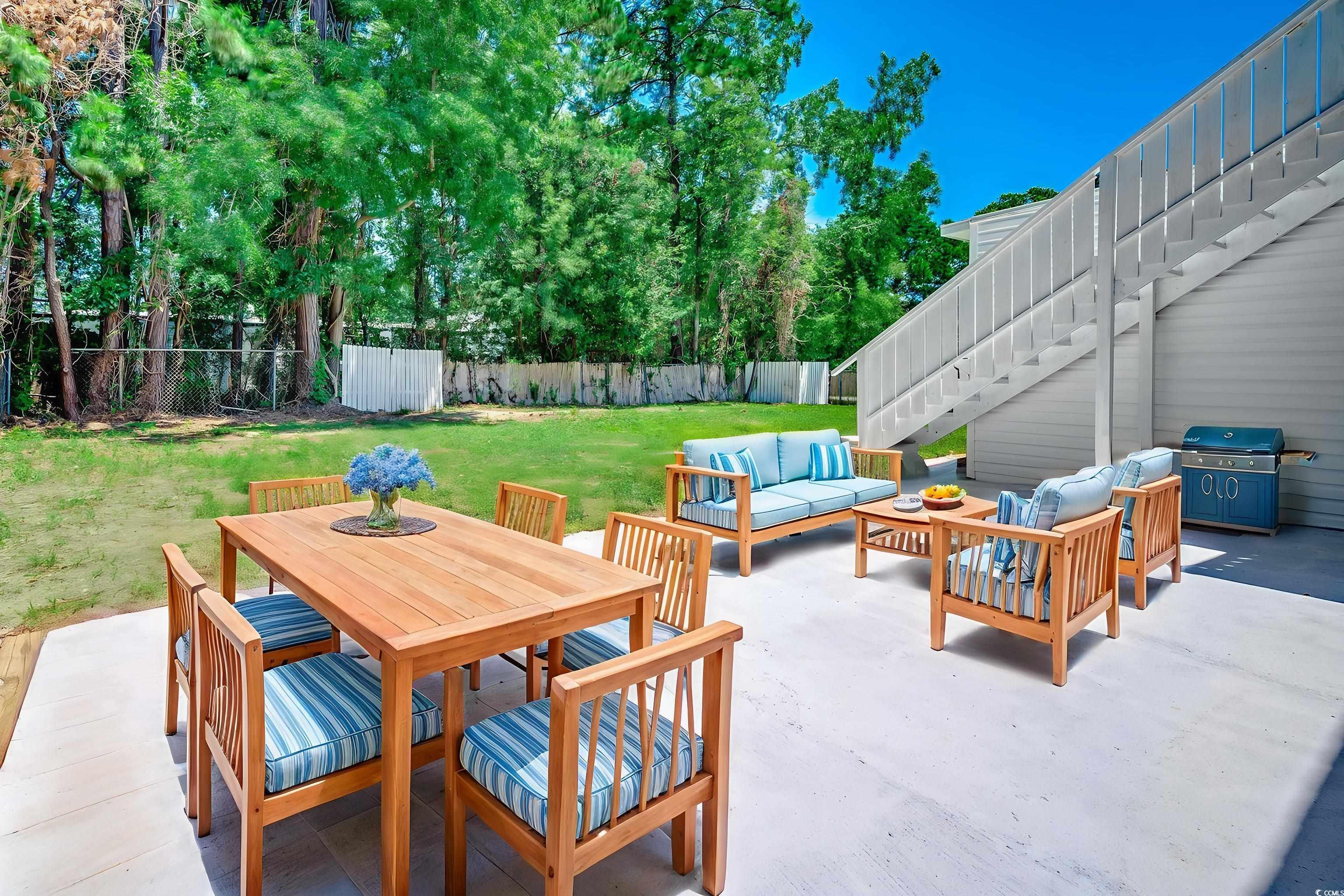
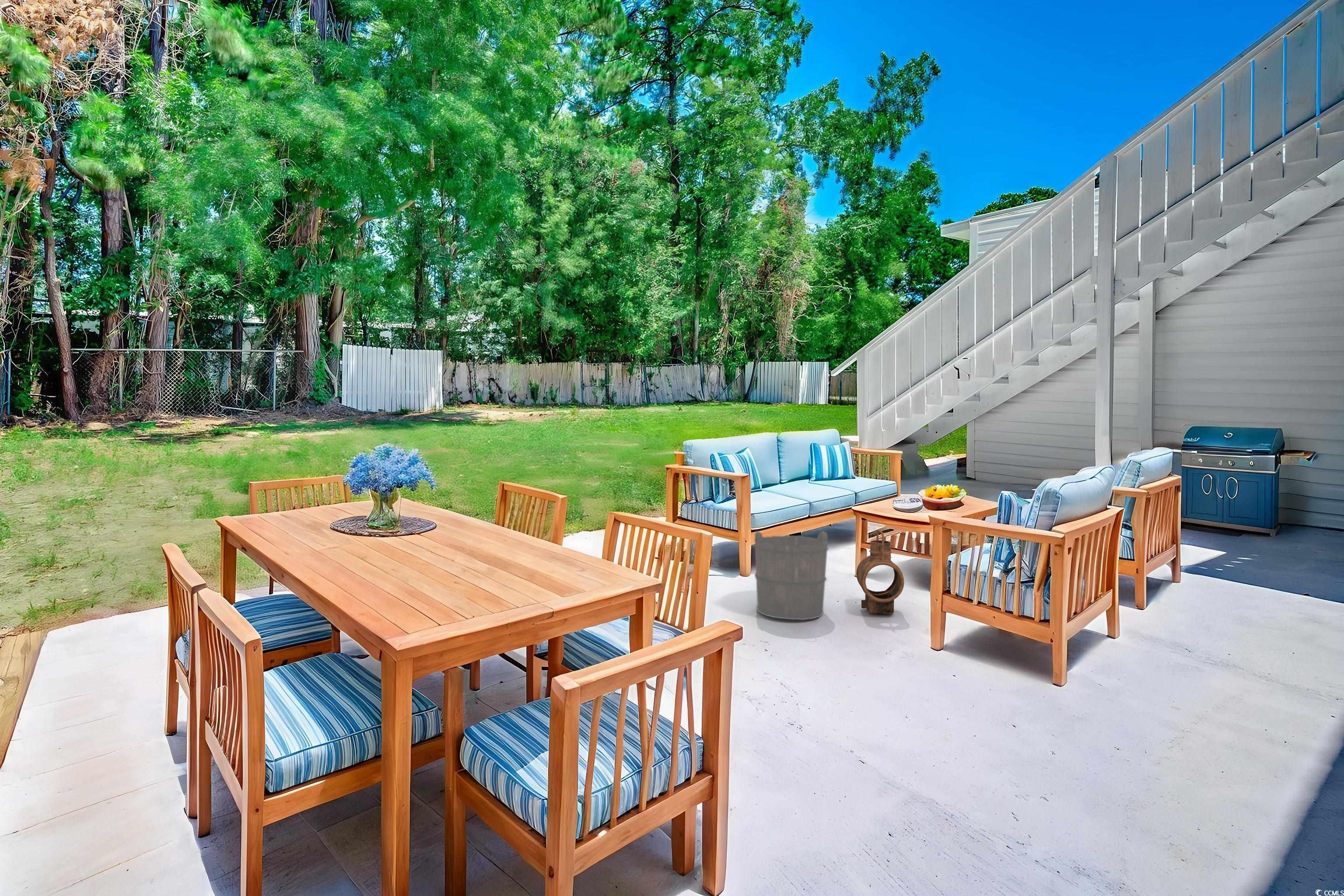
+ bucket (791, 572)
+ lantern (878, 565)
